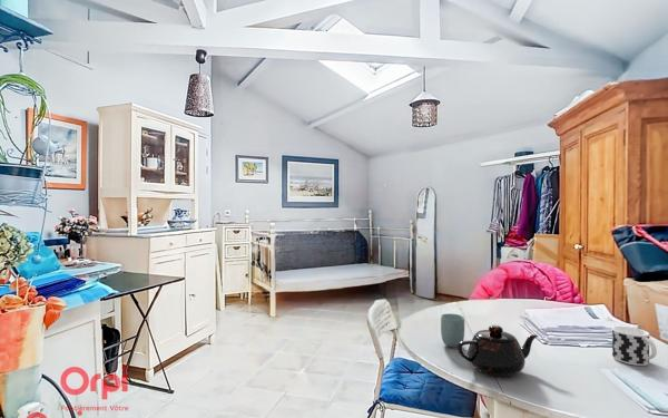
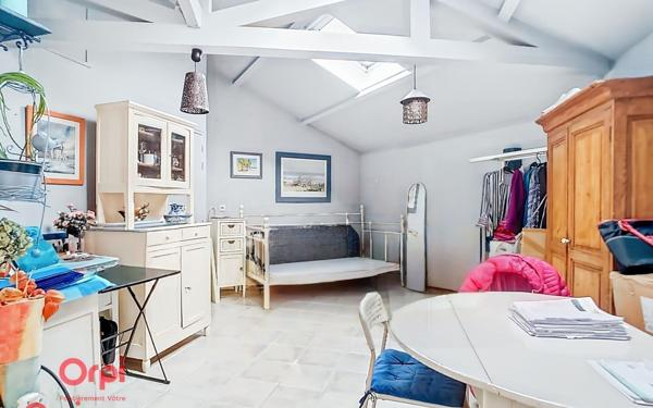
- teapot (498, 347)
- cup (452, 331)
- cup (635, 347)
